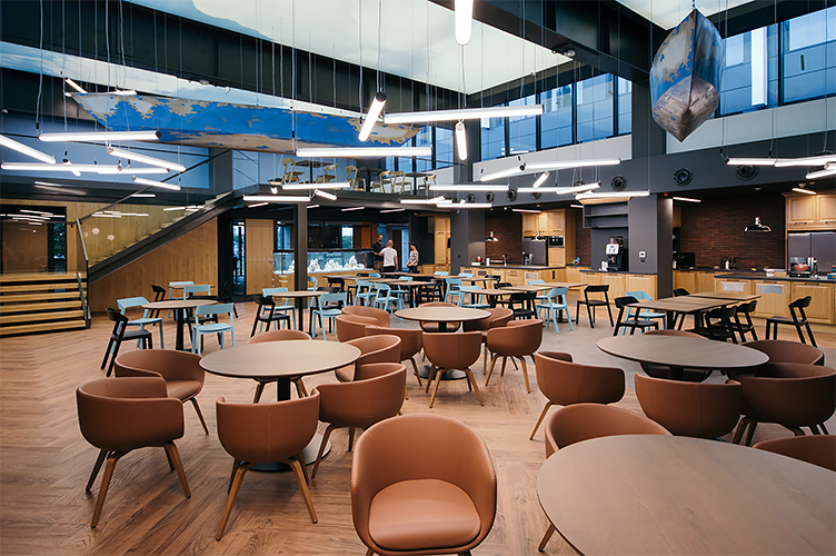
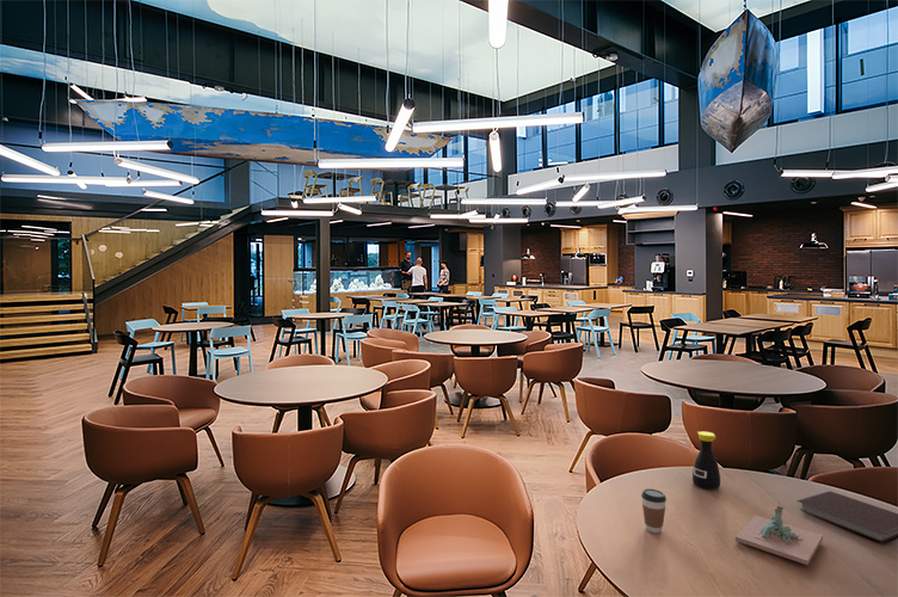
+ bottle (706, 458)
+ notebook (855, 515)
+ coffee cup (653, 510)
+ architectural model (779, 522)
